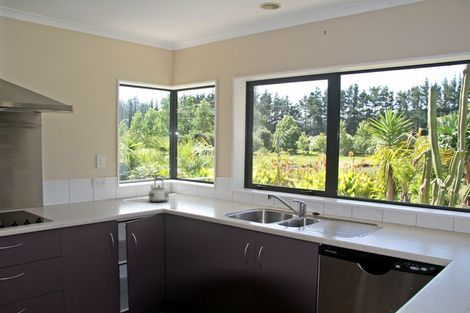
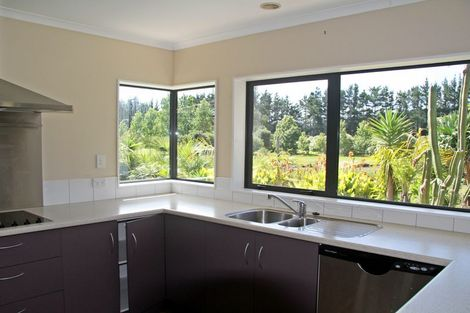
- kettle (157, 189)
